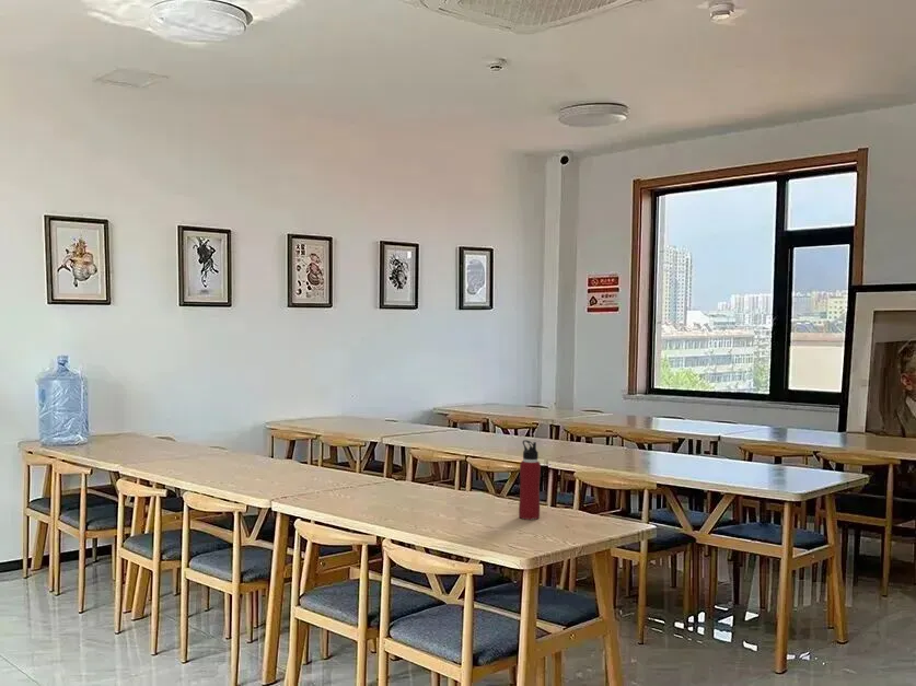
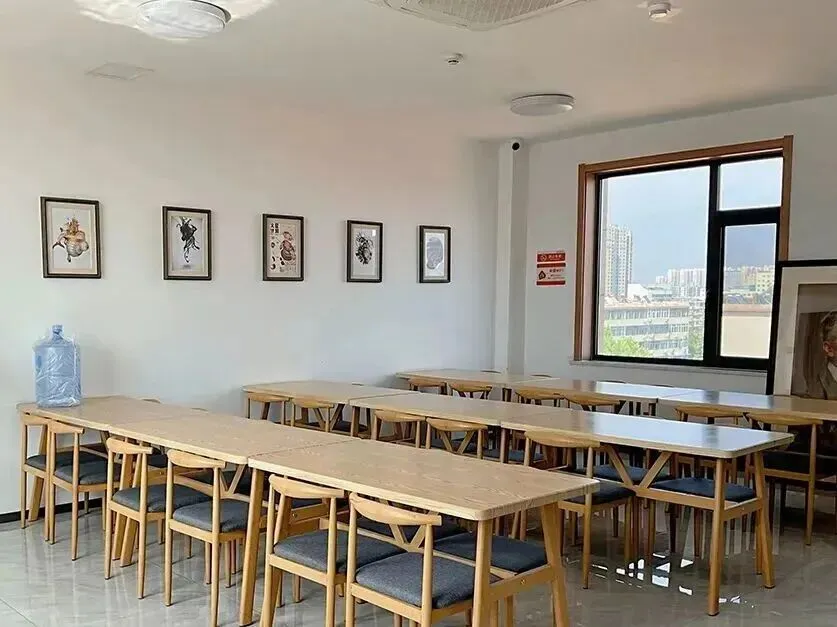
- water bottle (530, 478)
